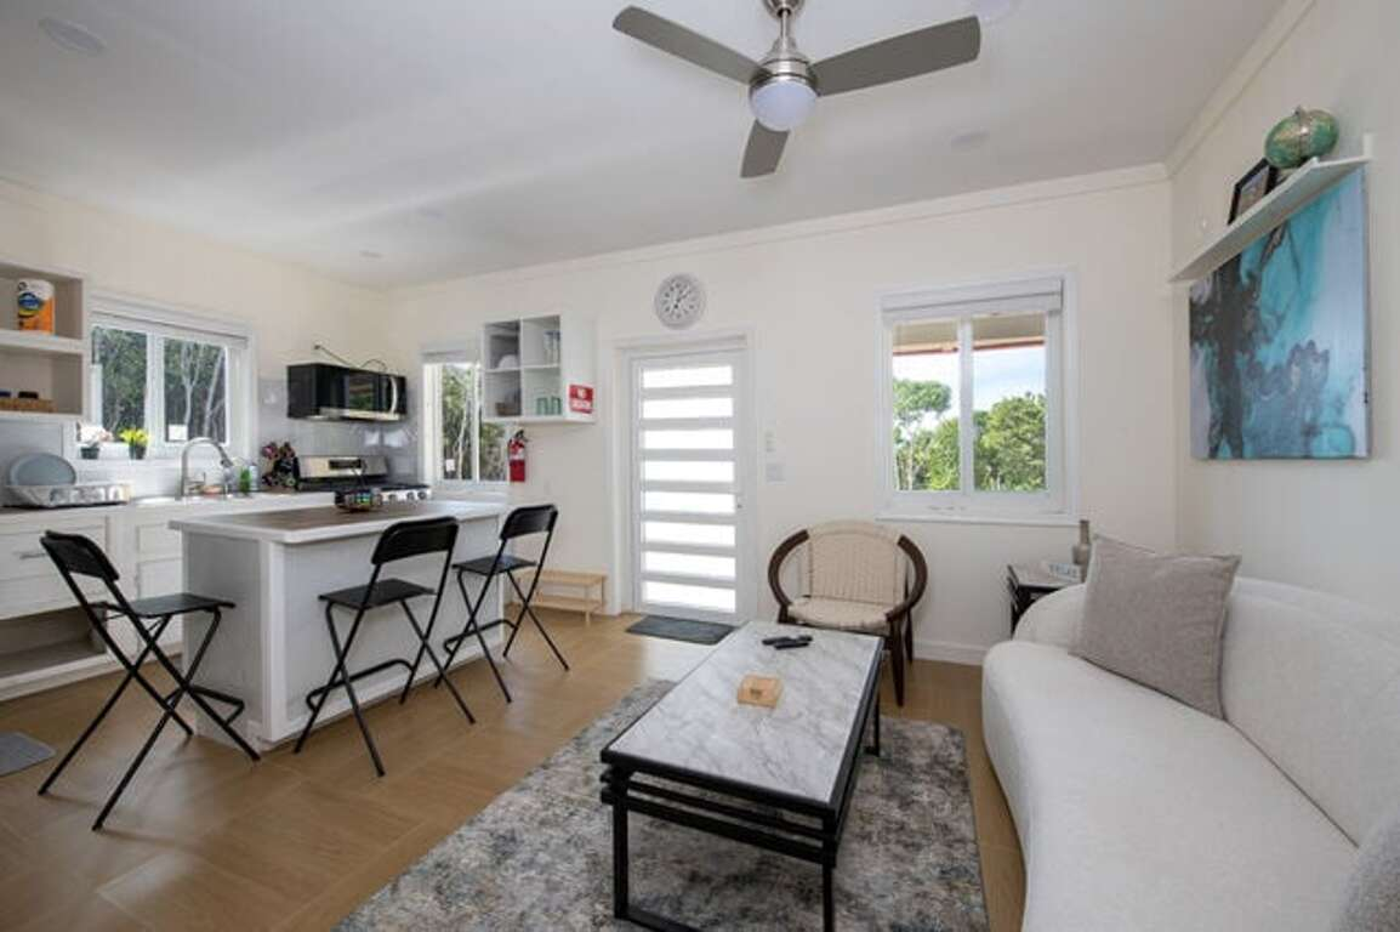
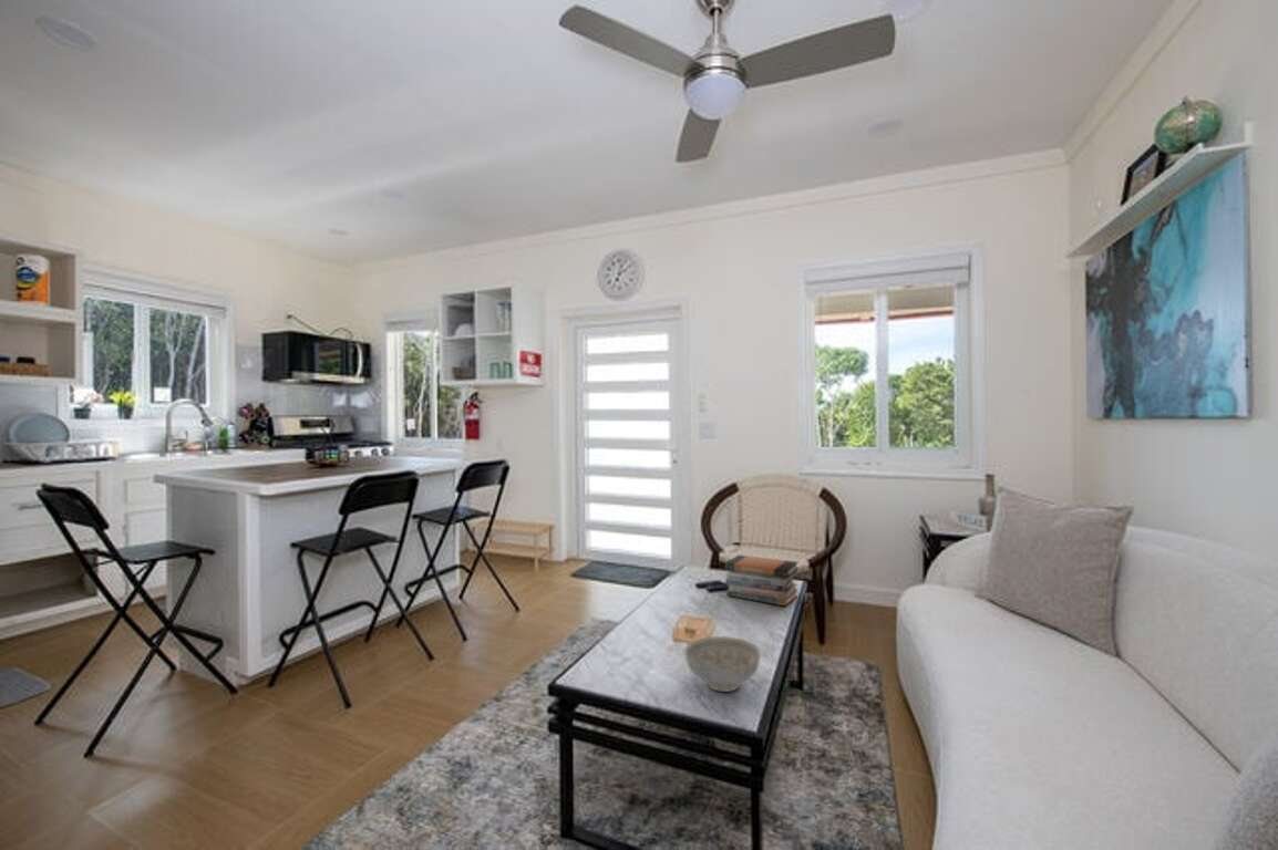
+ book stack (761, 579)
+ decorative bowl (722, 666)
